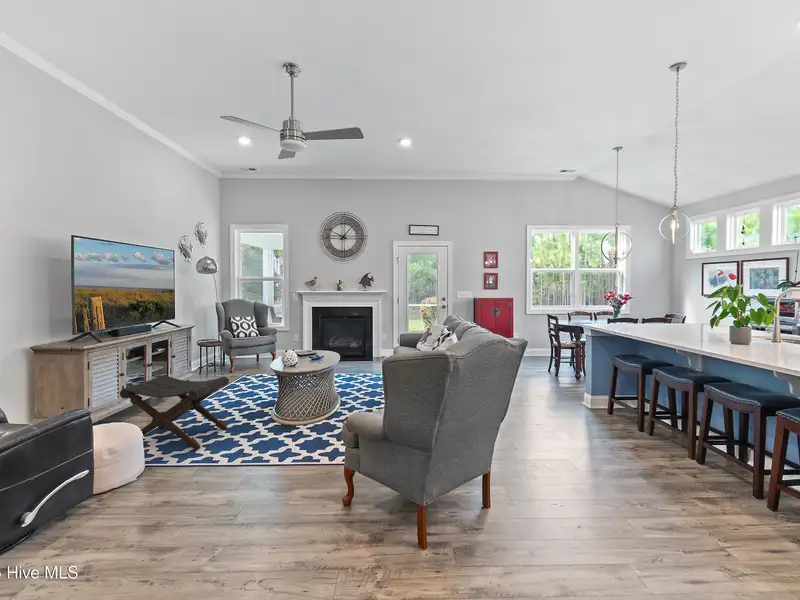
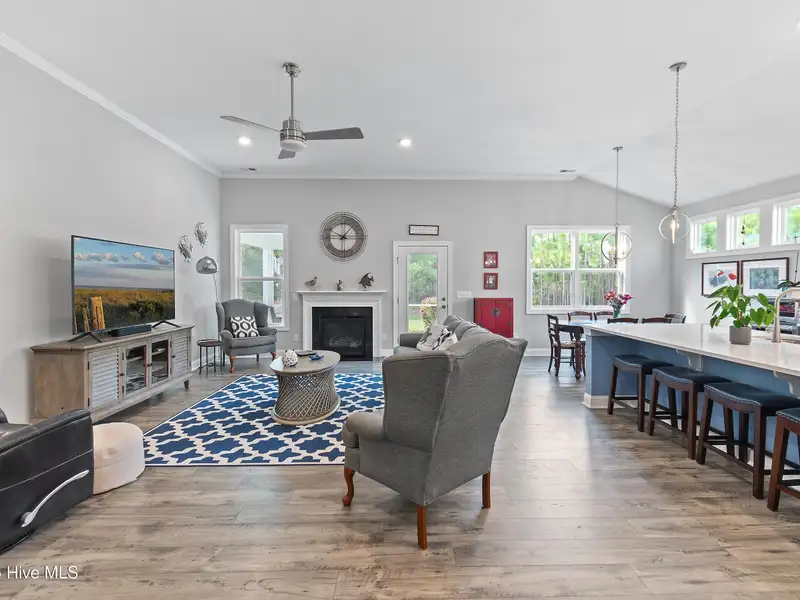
- footstool (178, 409)
